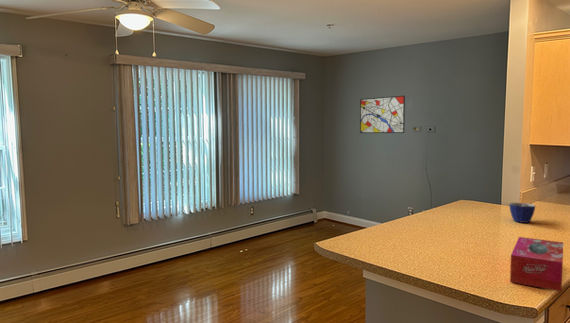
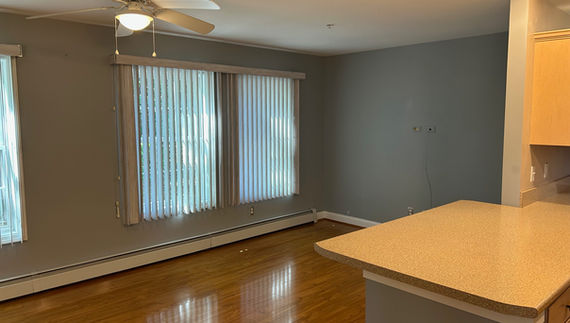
- tissue box (538, 261)
- cup (522, 212)
- wall art (381, 115)
